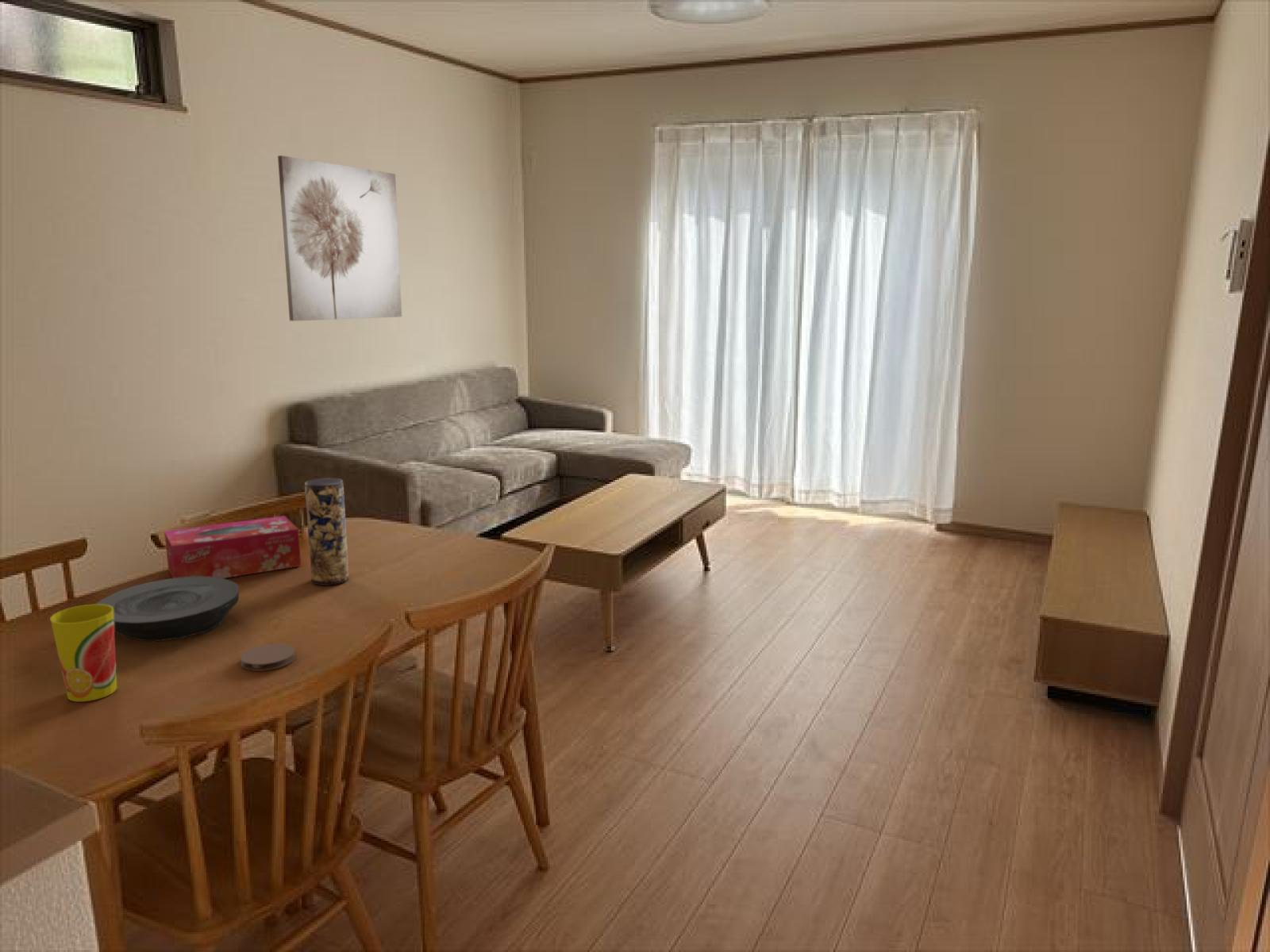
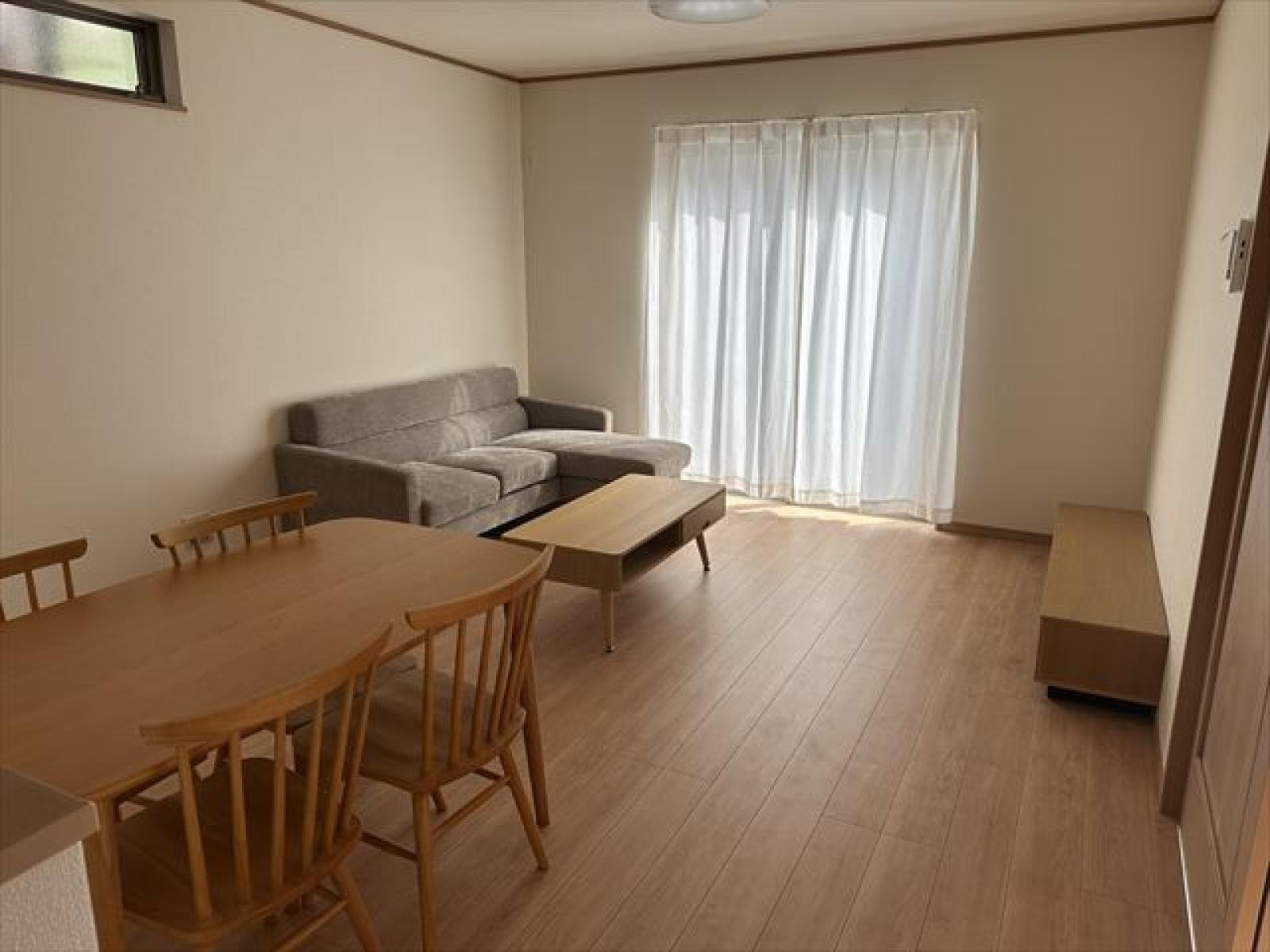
- cup (87, 653)
- wall art (345, 243)
- vase (327, 531)
- plate (170, 612)
- coaster (267, 657)
- tissue box (233, 548)
